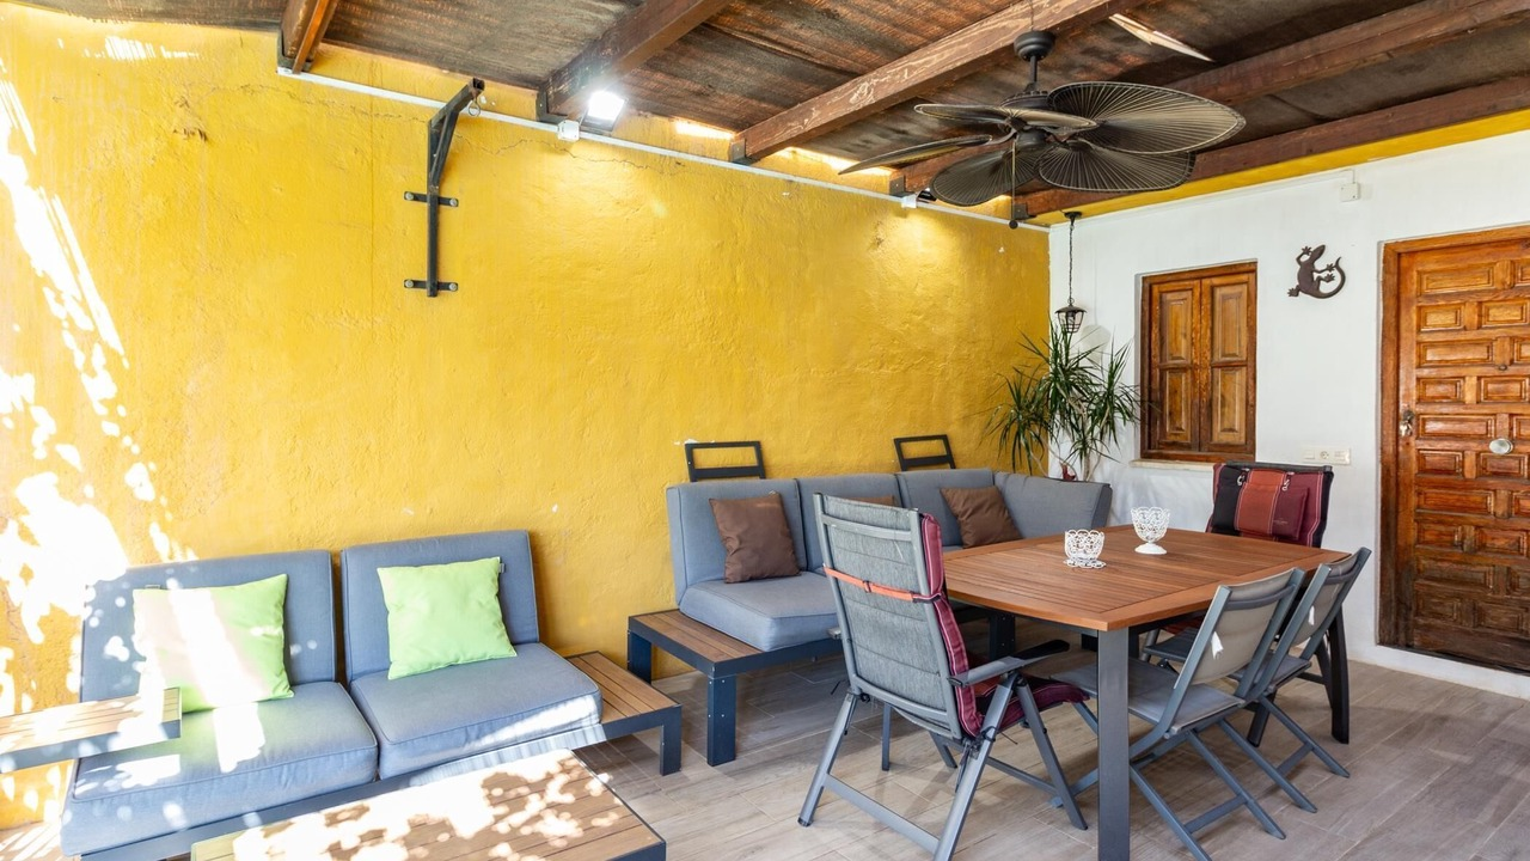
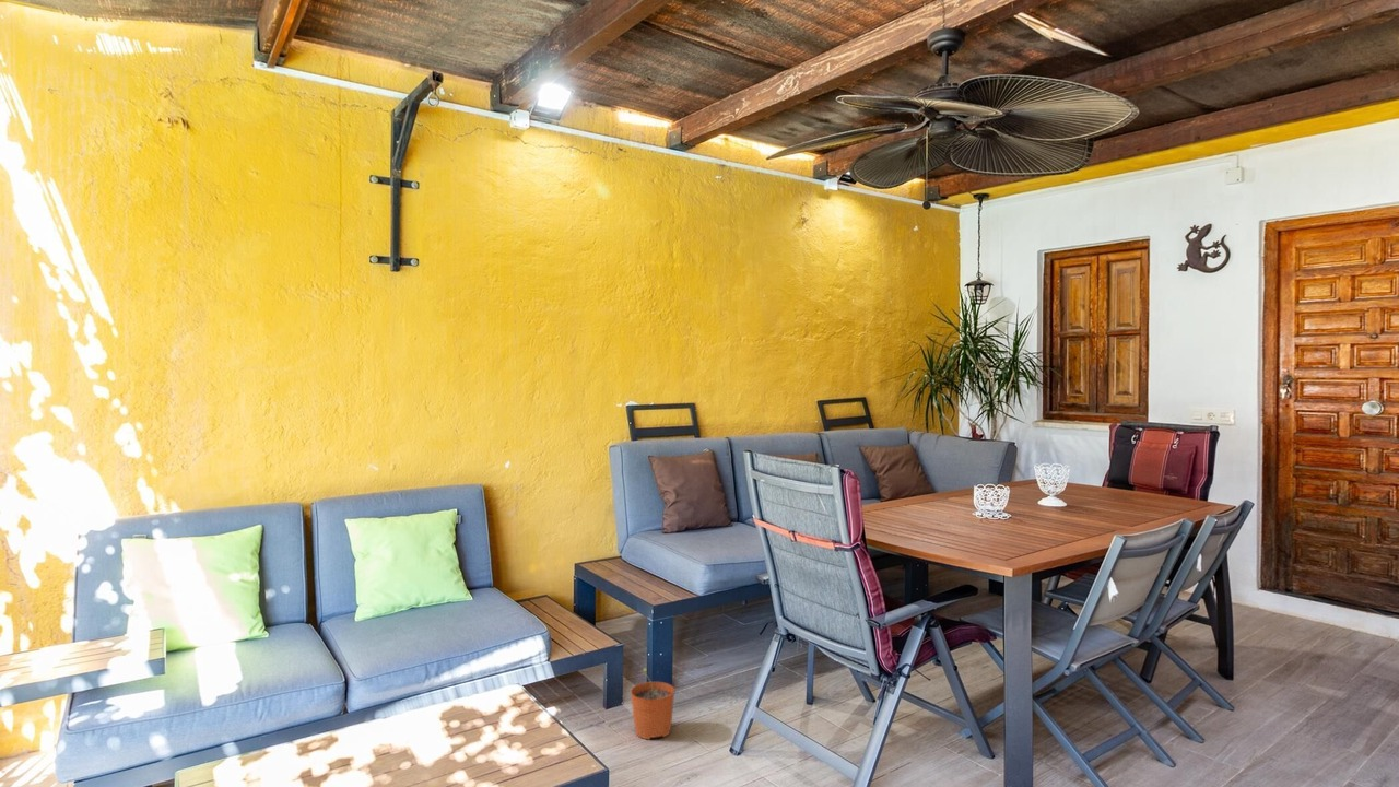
+ plant pot (653, 700)
